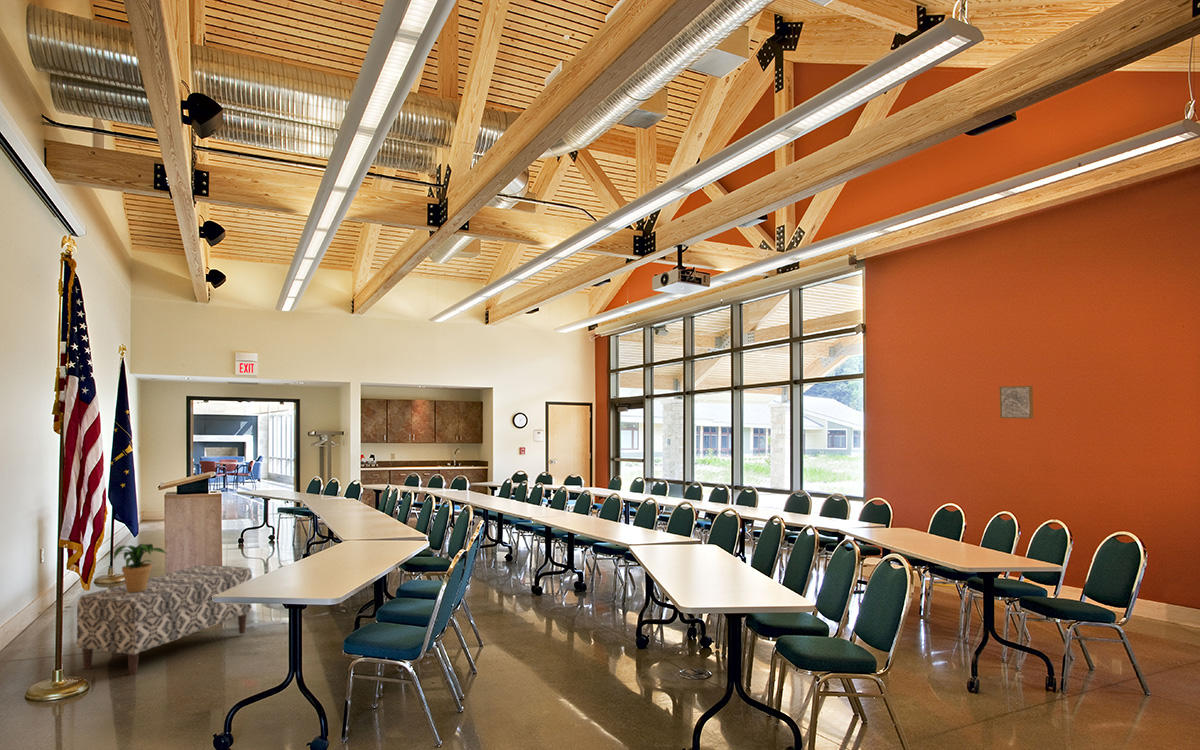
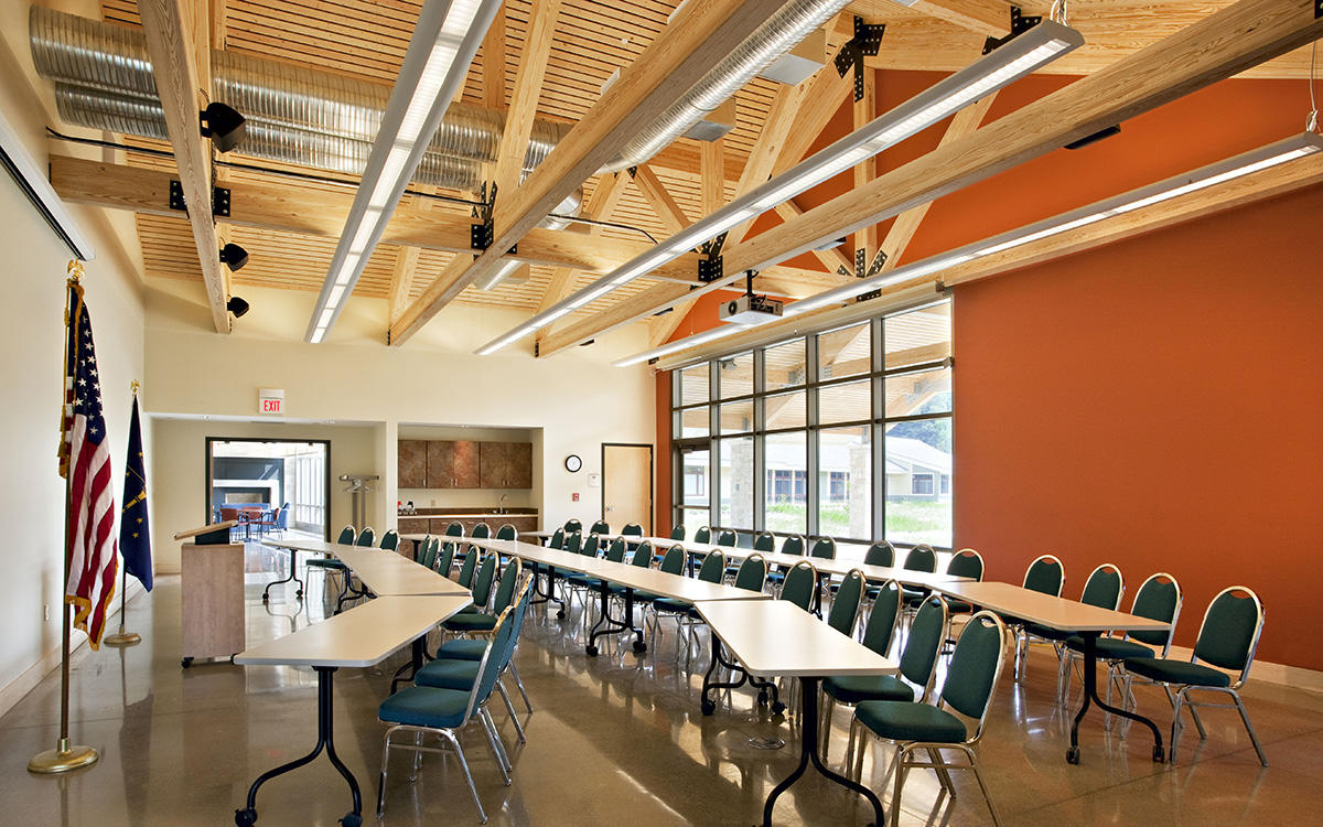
- wall art (1016, 402)
- potted plant (136, 566)
- bench (171, 615)
